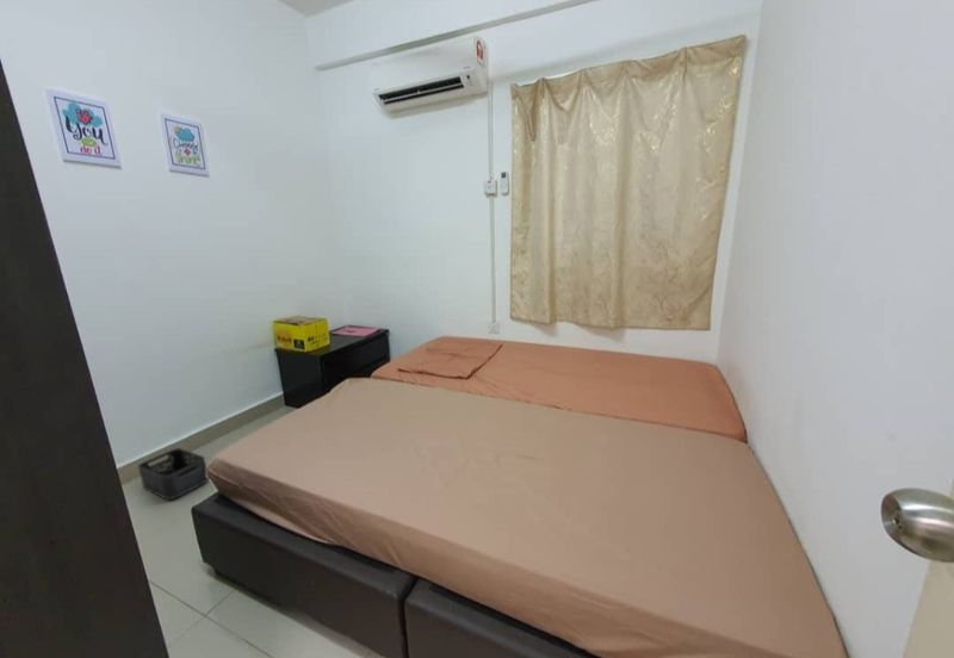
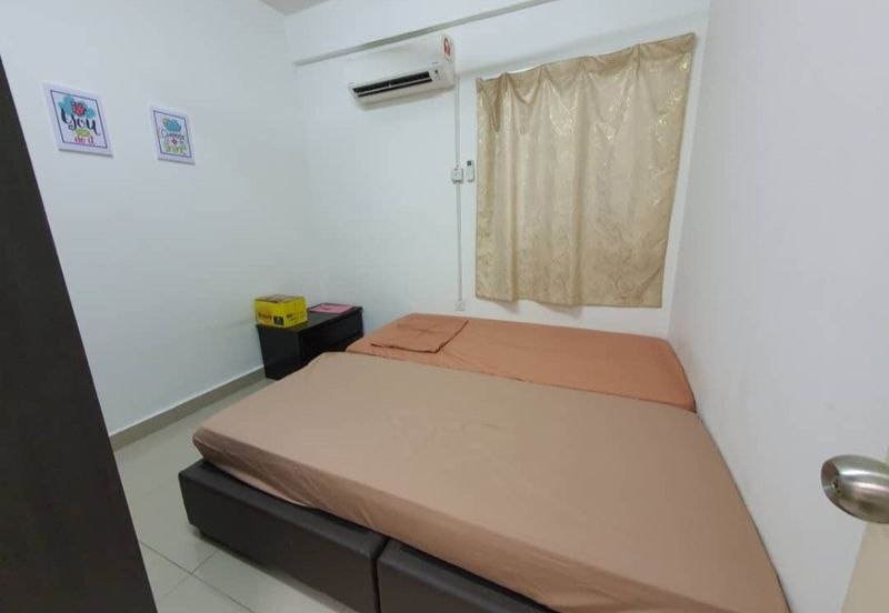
- storage bin (174, 472)
